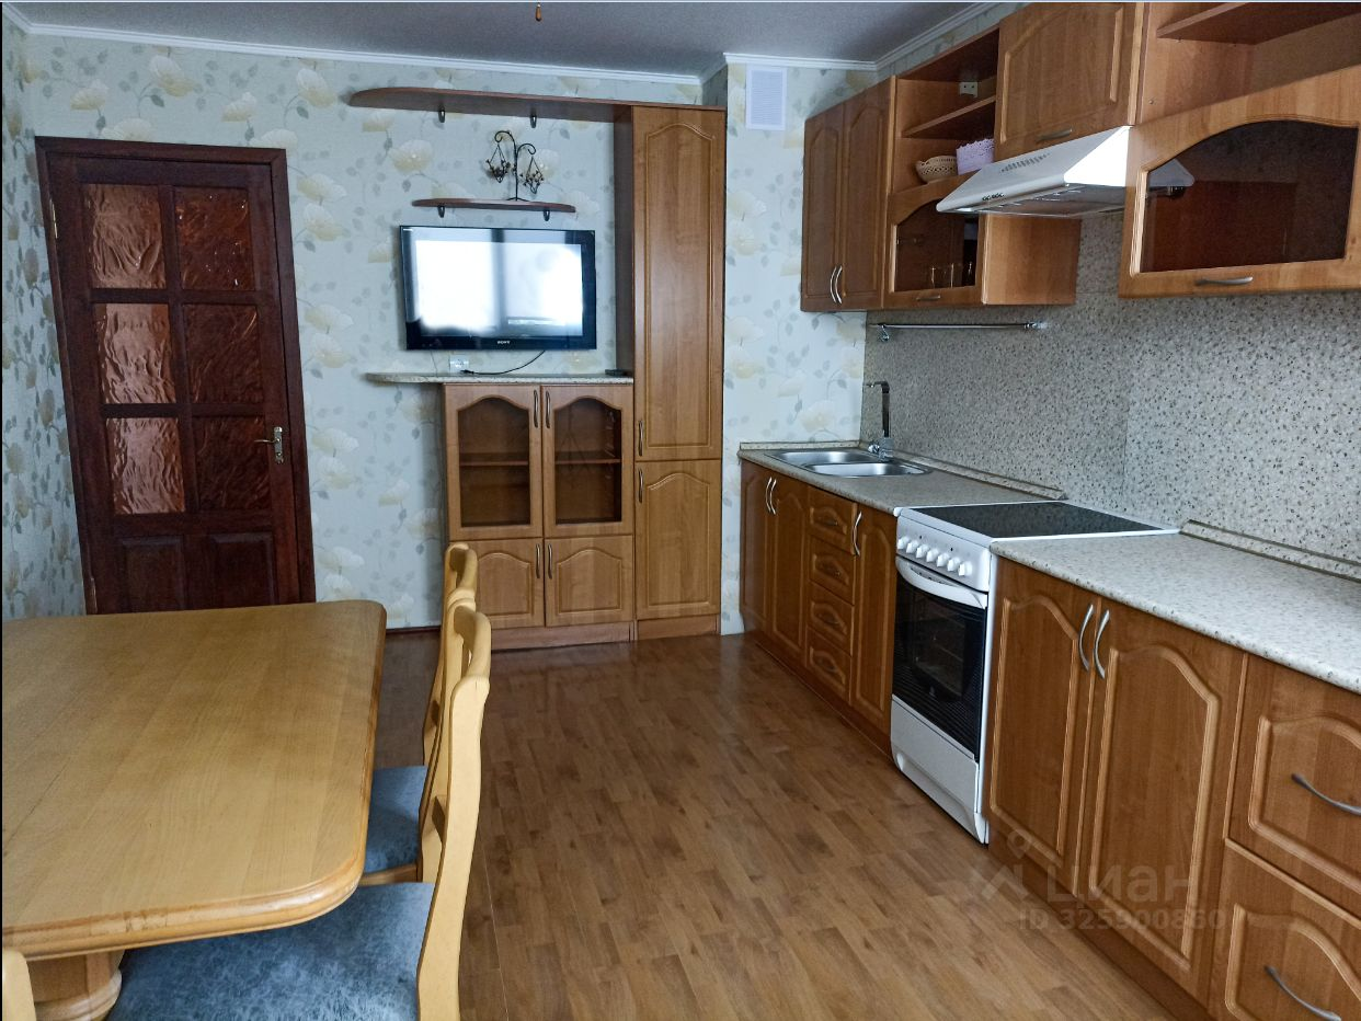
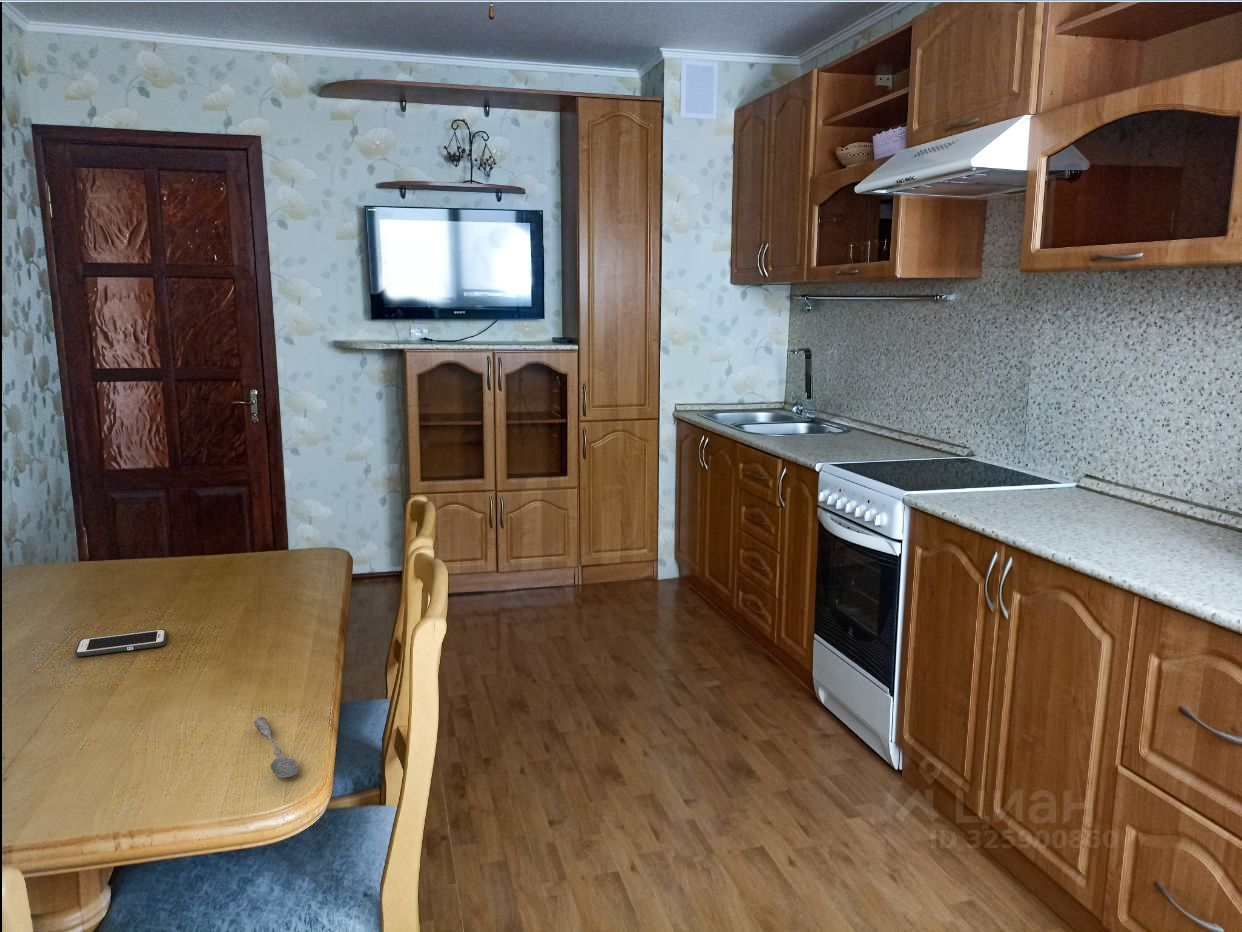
+ soupspoon (274, 747)
+ cell phone (122, 642)
